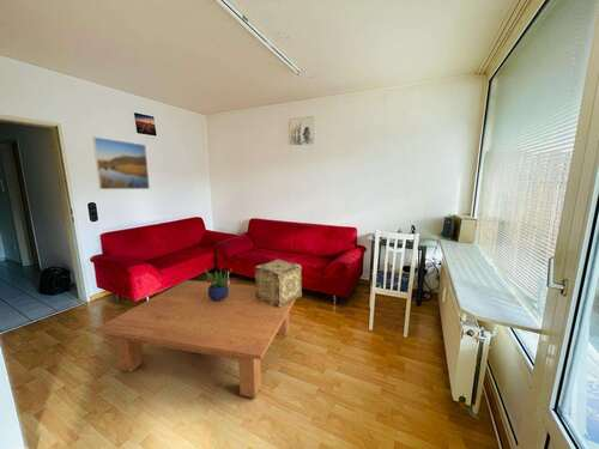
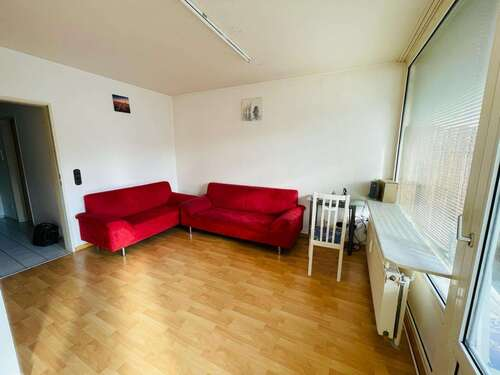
- coffee table (213, 327)
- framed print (123, 165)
- decorative box (278, 281)
- potted plant (219, 283)
